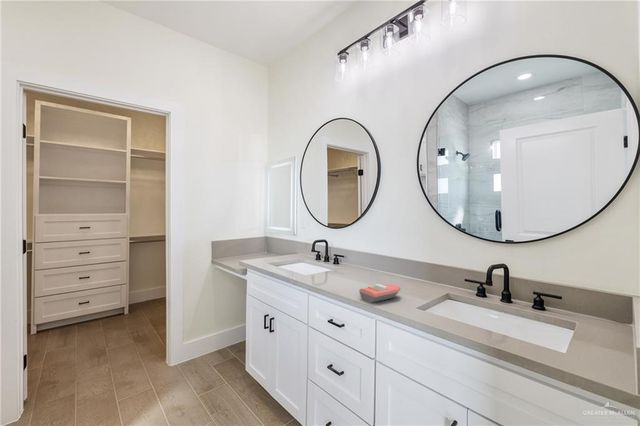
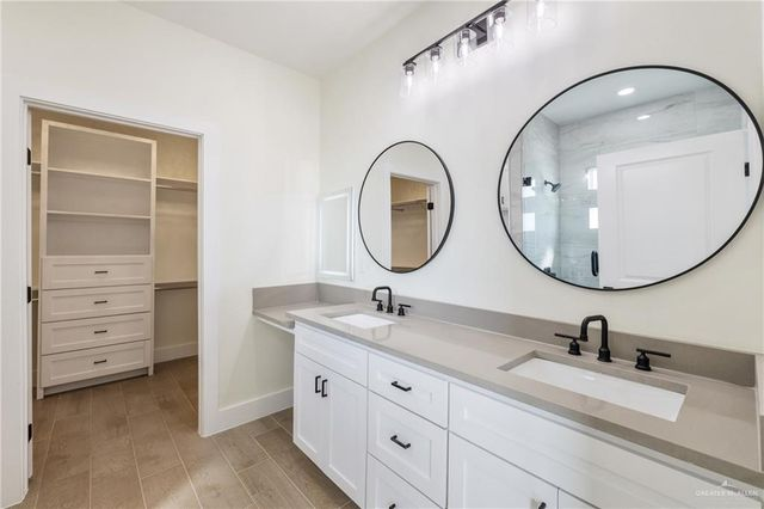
- toy boat (383, 291)
